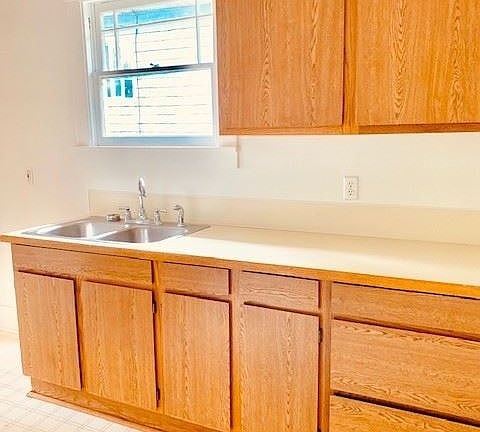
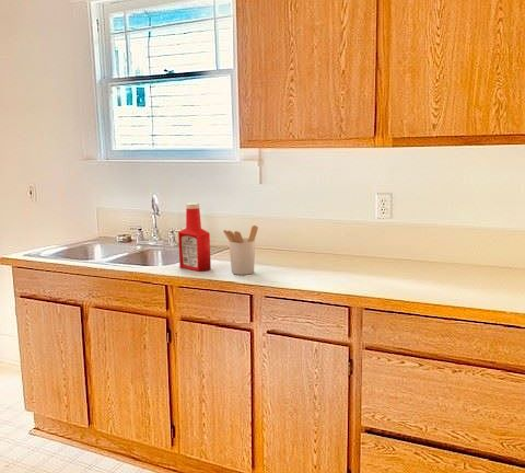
+ soap bottle (194, 235)
+ utensil holder (238, 250)
